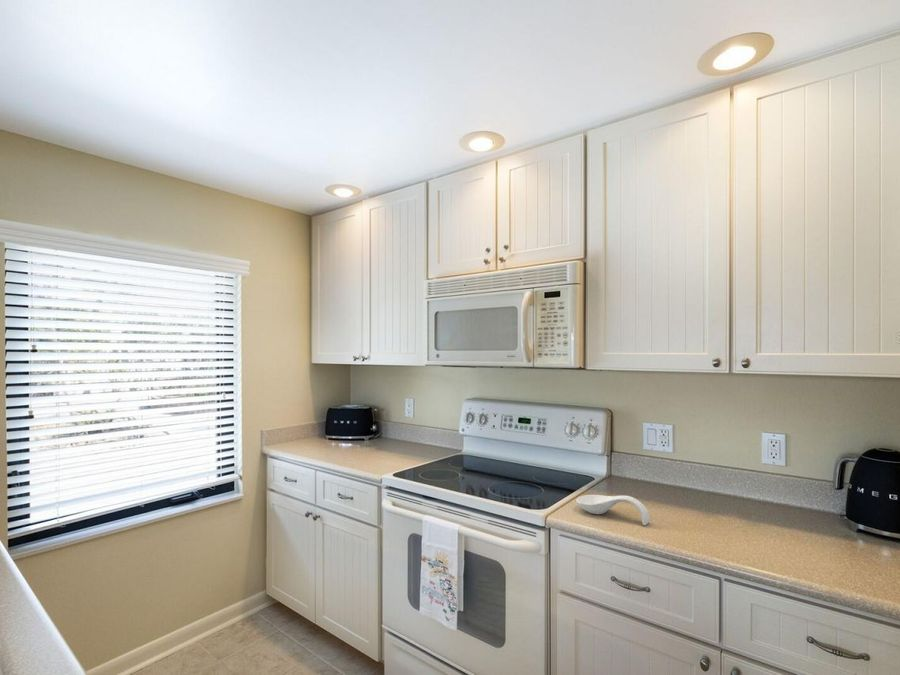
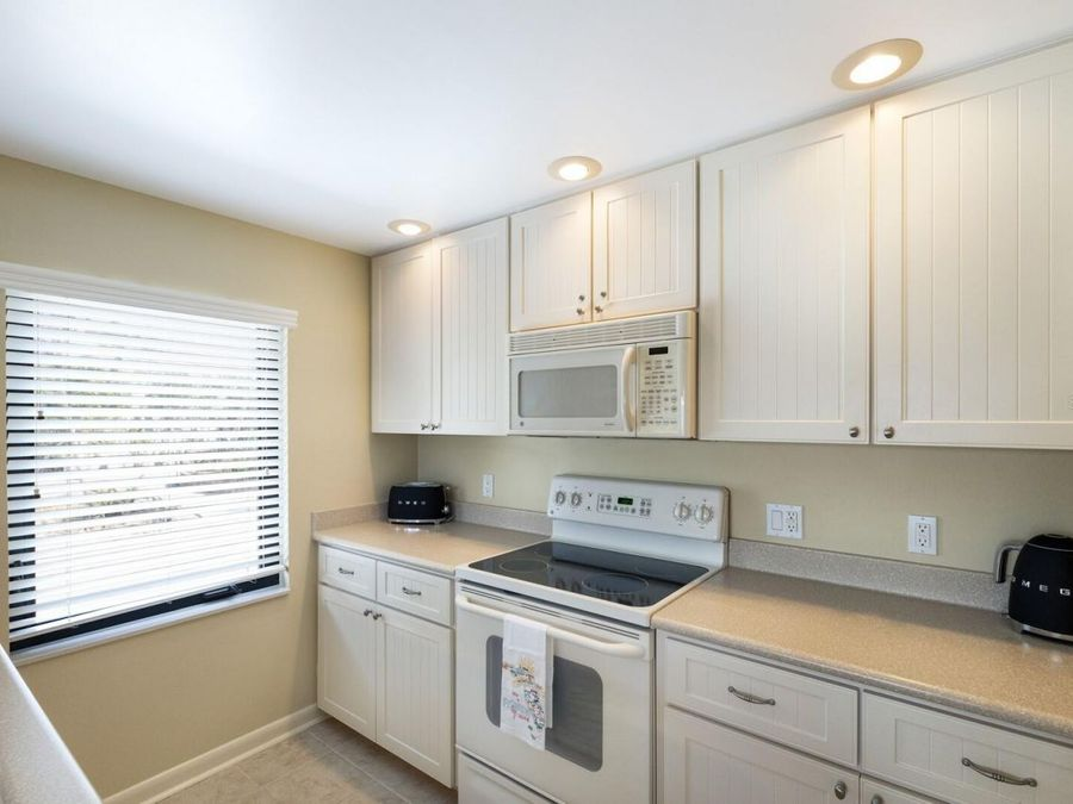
- spoon rest (611, 504)
